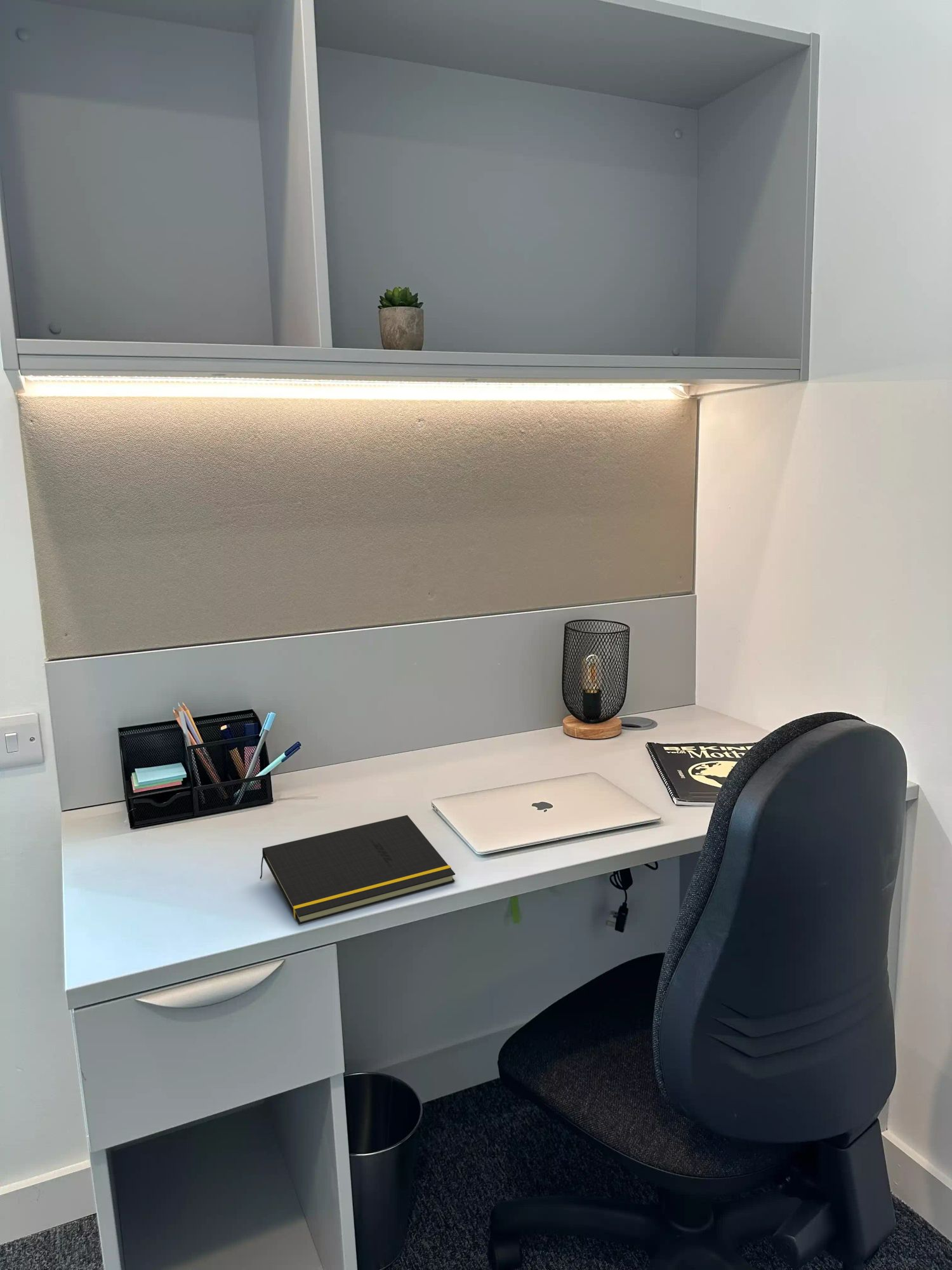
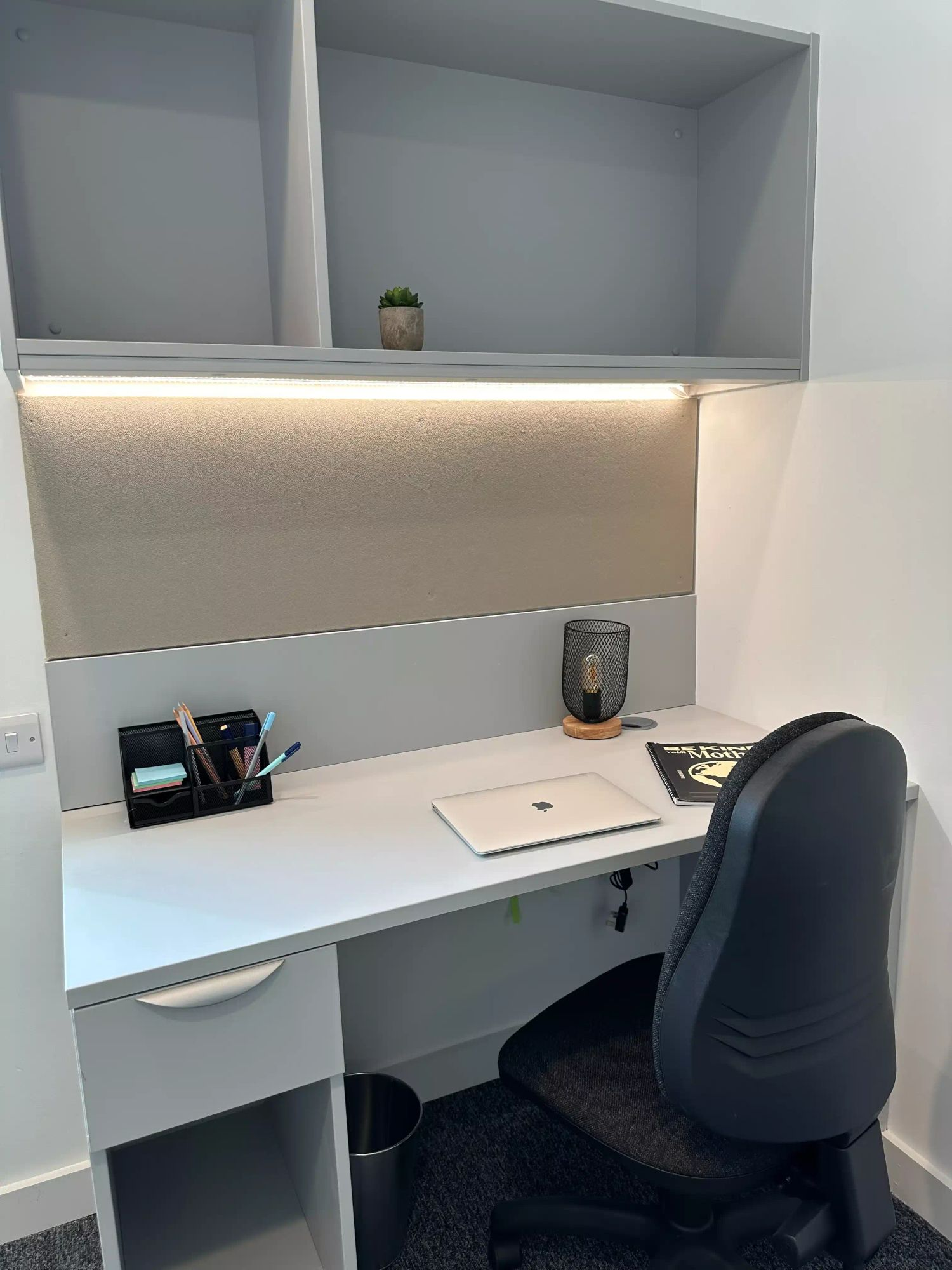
- notepad (358, 864)
